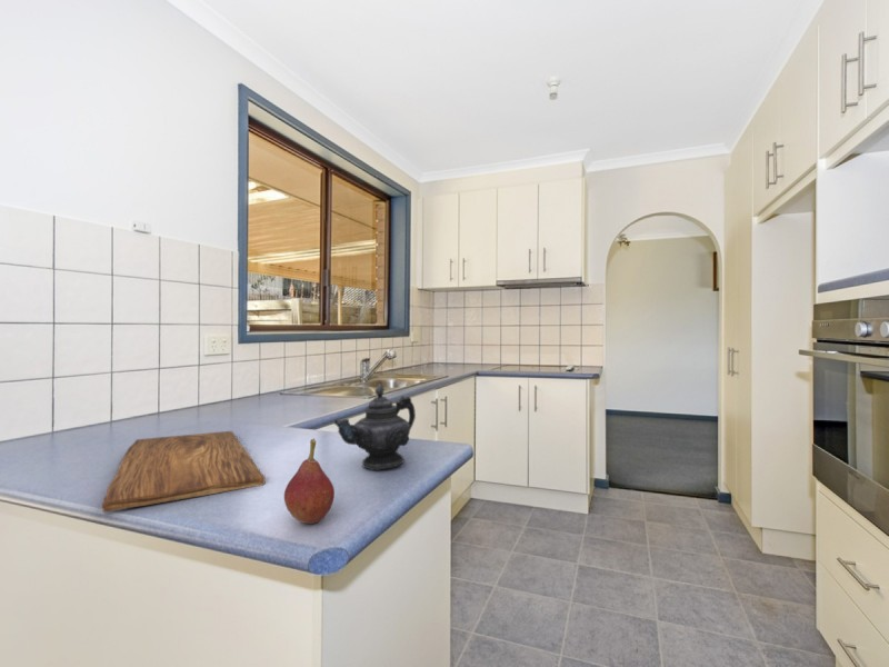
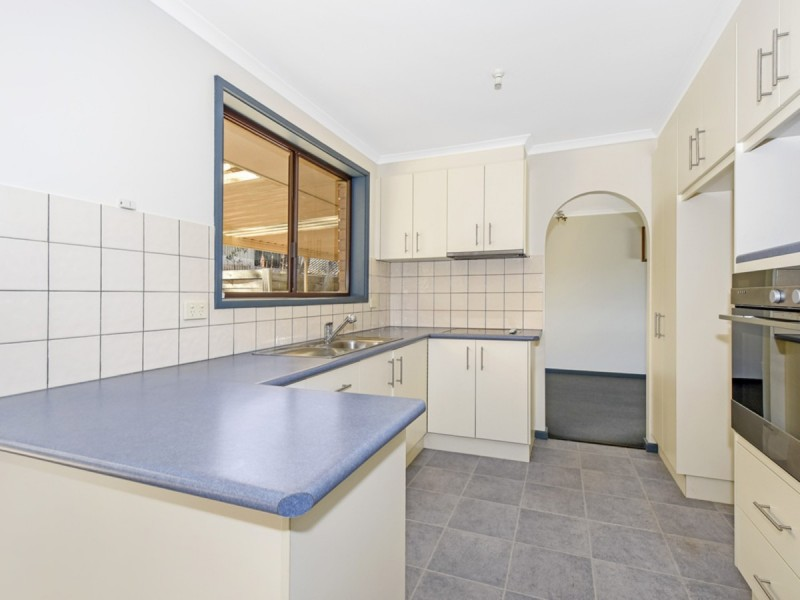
- cutting board (186, 459)
- fruit (309, 478)
- teapot (378, 425)
